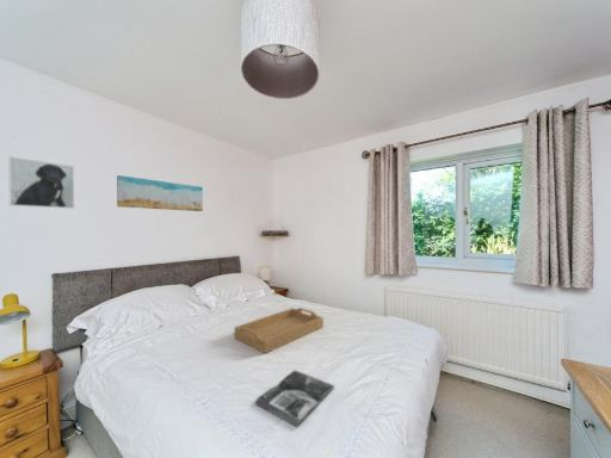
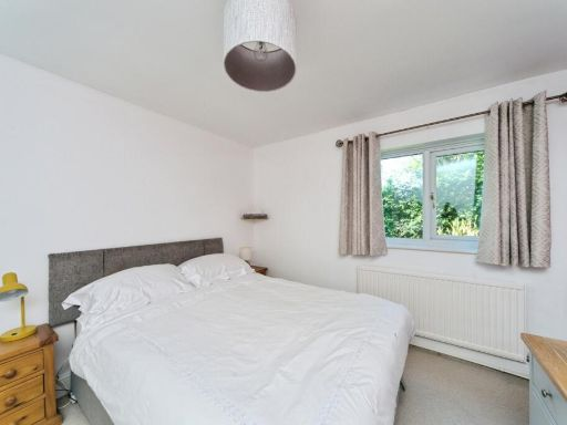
- magazine (296, 392)
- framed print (43, 184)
- wall art (163, 196)
- serving tray (280, 324)
